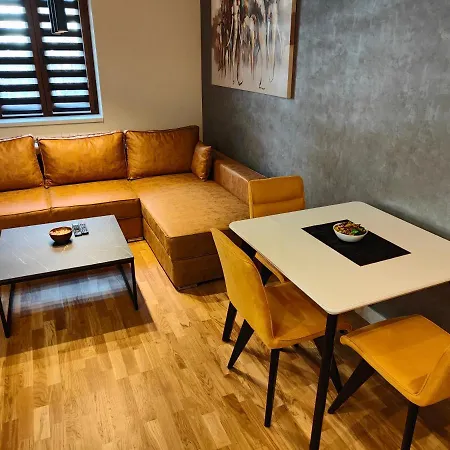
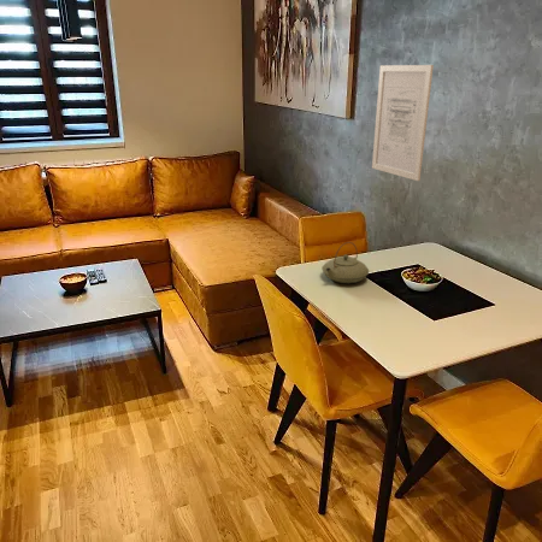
+ wall art (399, 122)
+ teapot (343, 260)
